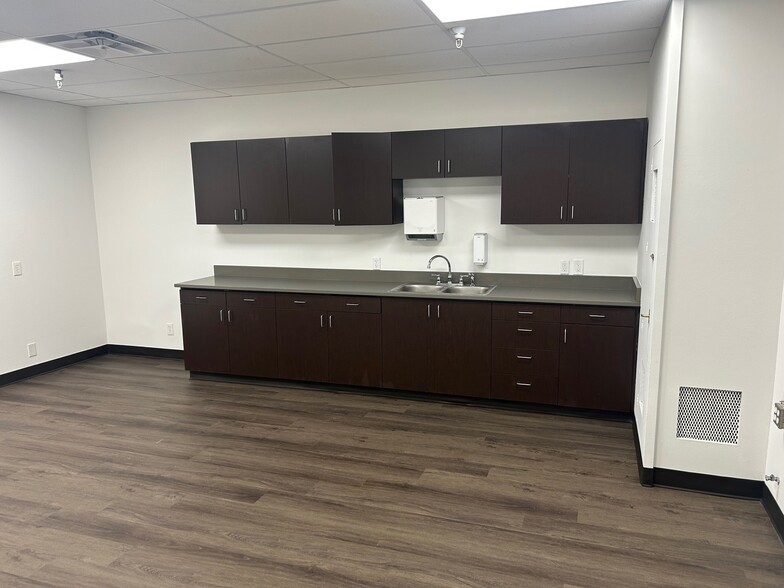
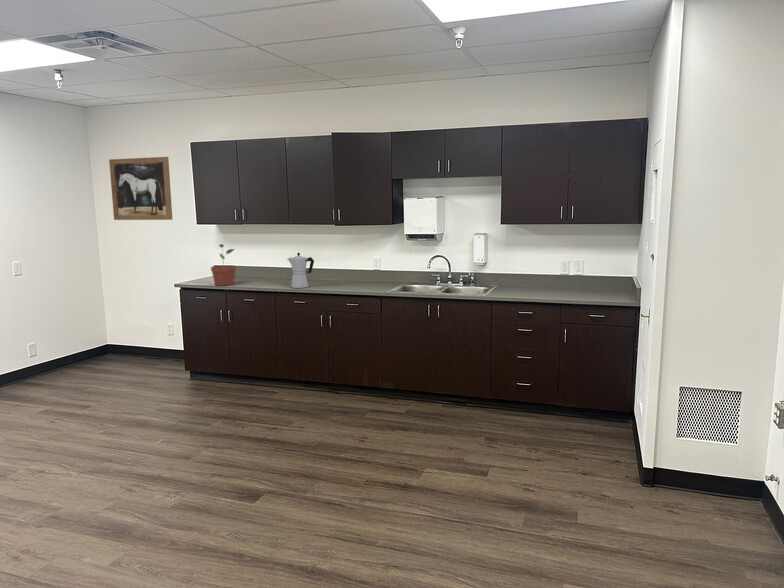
+ potted plant (223, 263)
+ wall art (140, 189)
+ moka pot (300, 269)
